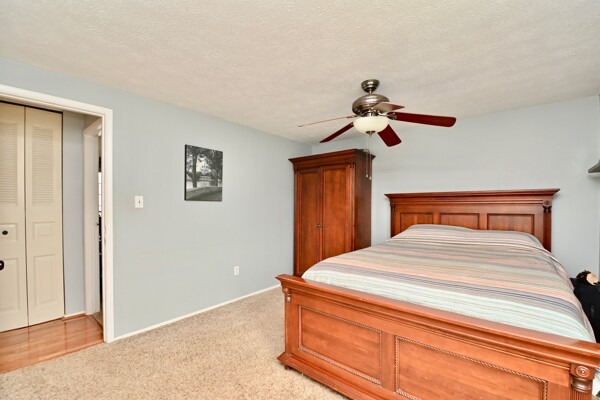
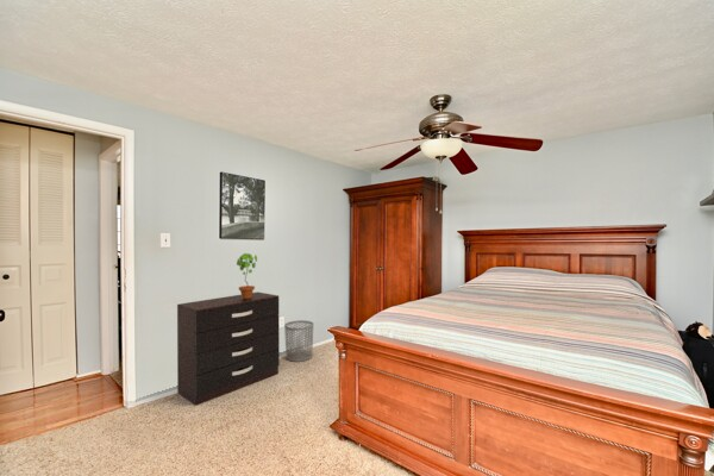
+ potted plant (245, 276)
+ waste bin (299, 340)
+ dresser (232, 342)
